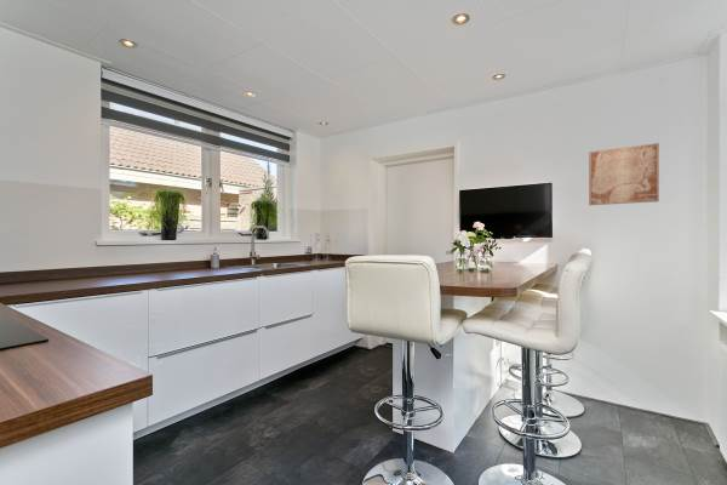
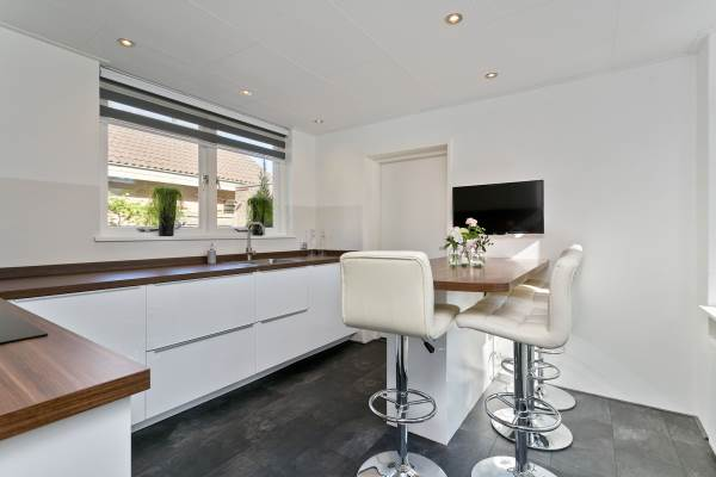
- wall art (622, 176)
